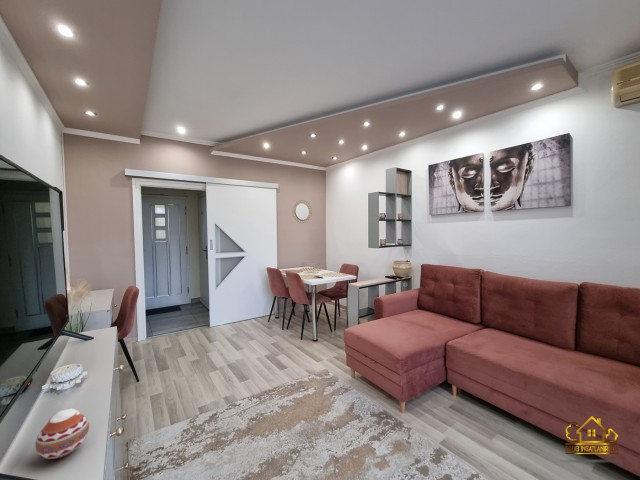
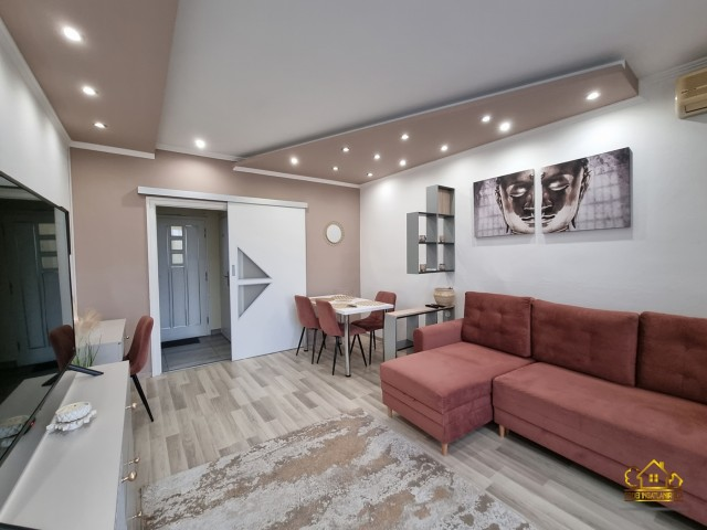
- decorative ball (63, 432)
